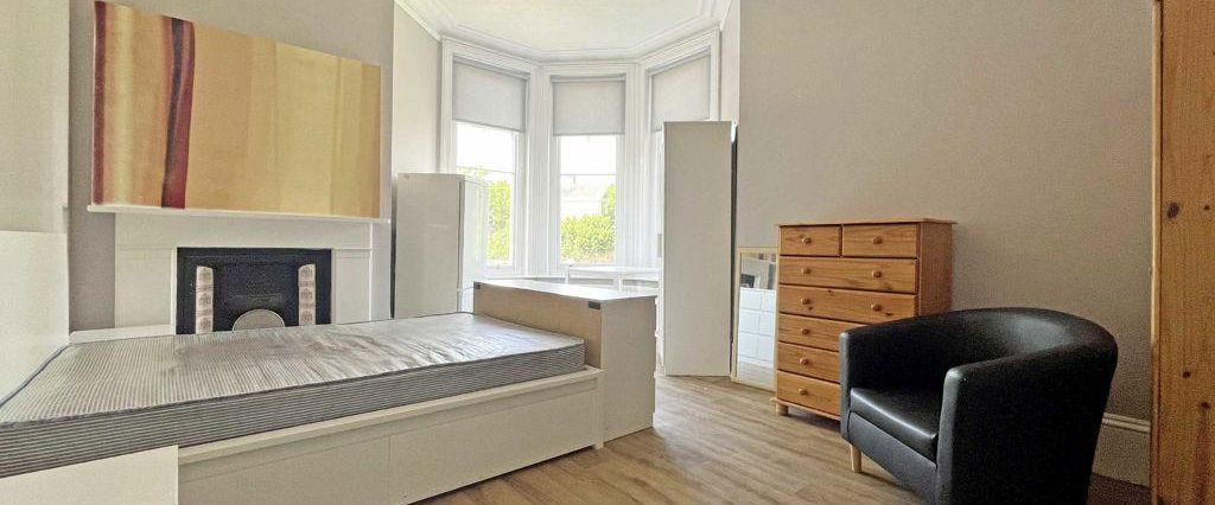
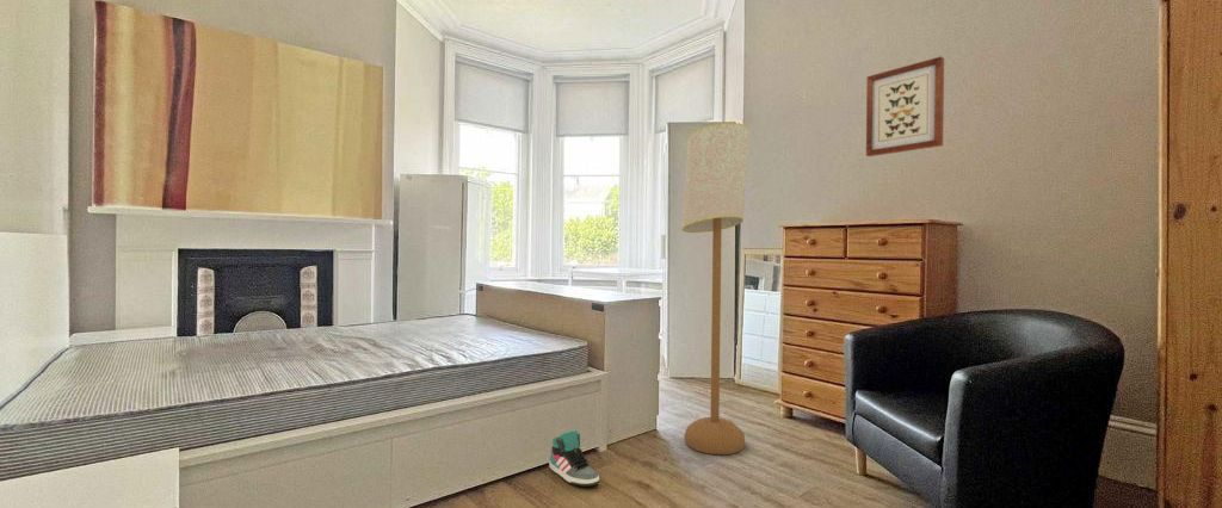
+ wall art (902, 109)
+ sneaker (574, 453)
+ floor lamp (715, 286)
